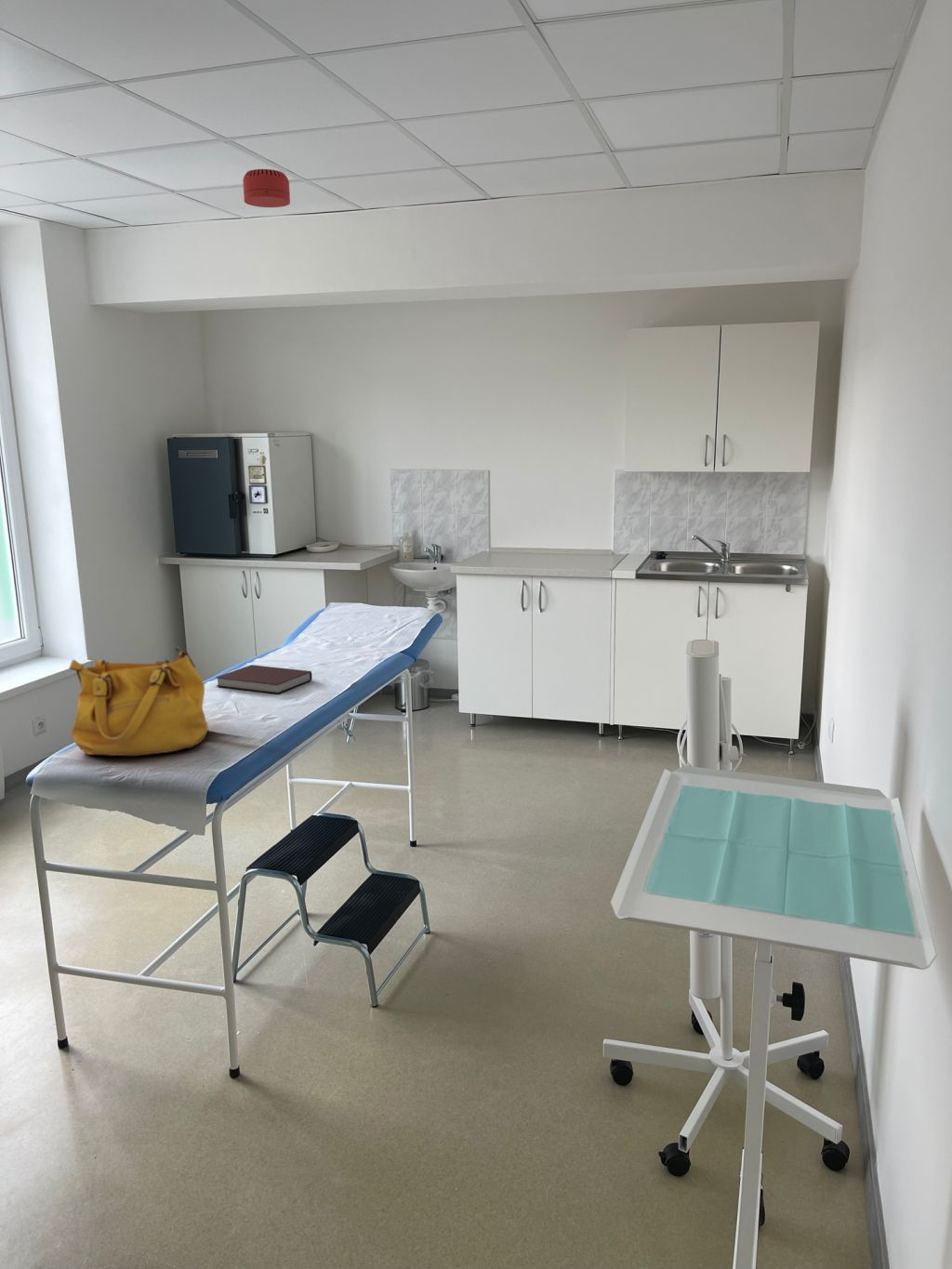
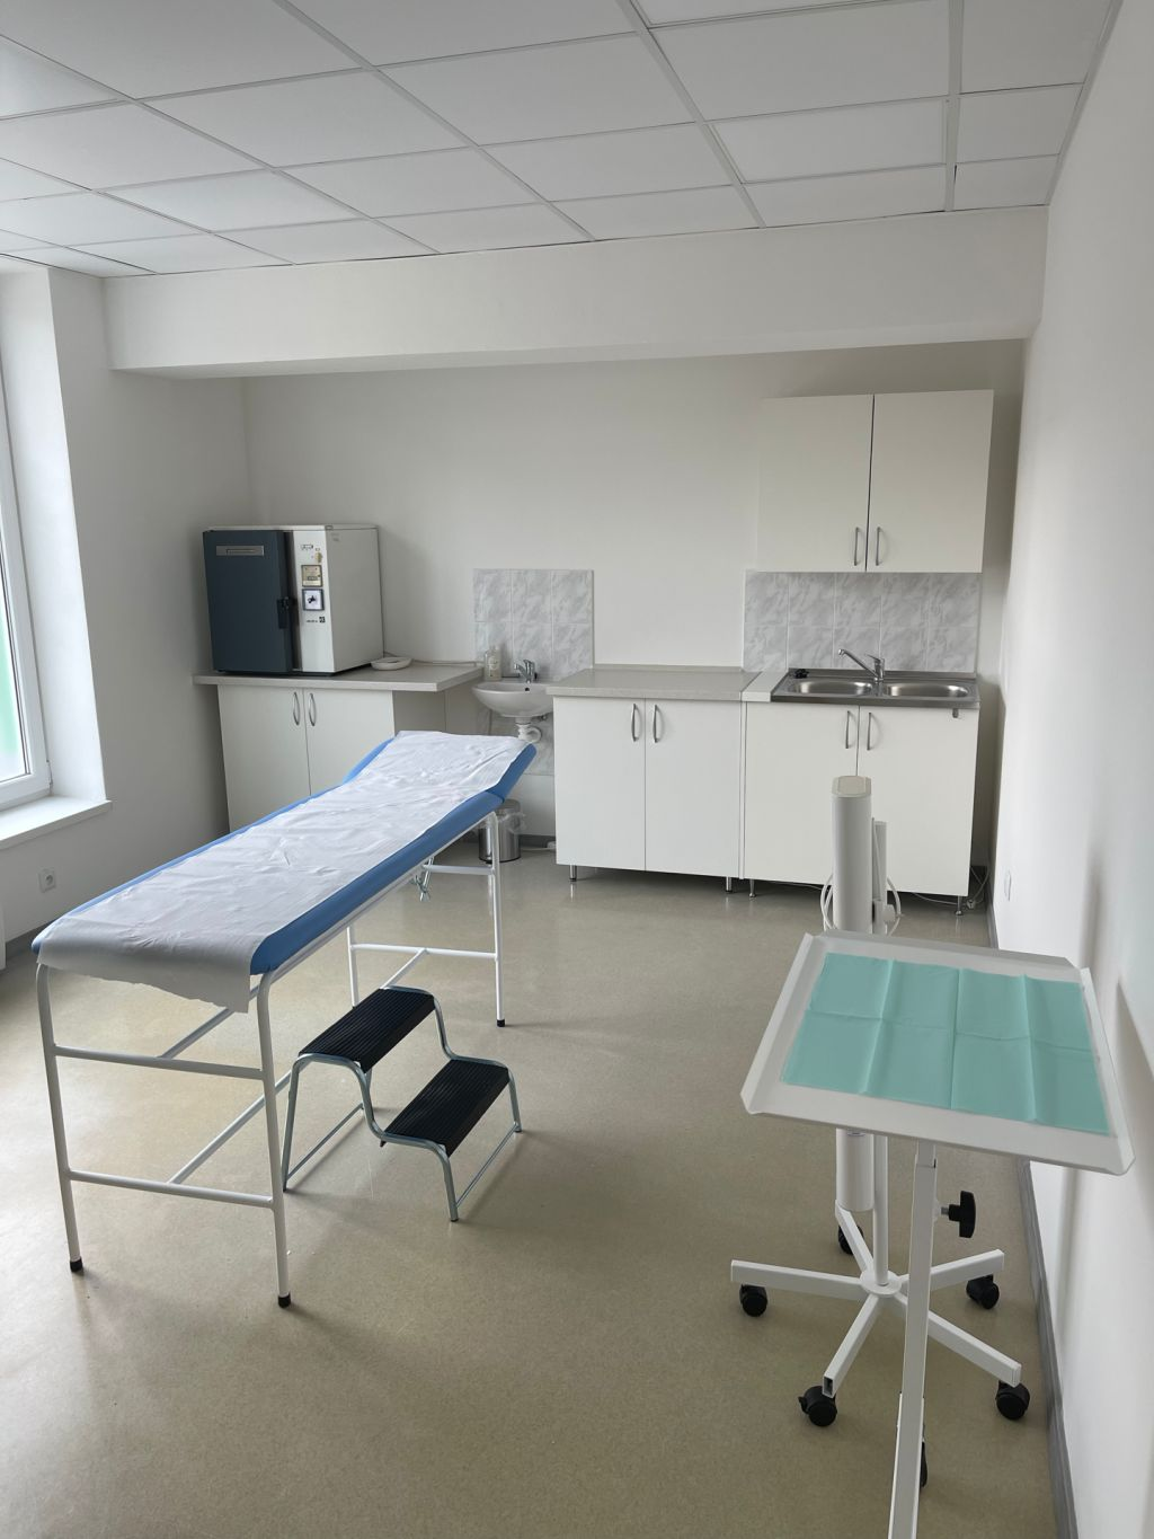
- handbag (138, 698)
- smoke detector (266, 188)
- notebook (264, 678)
